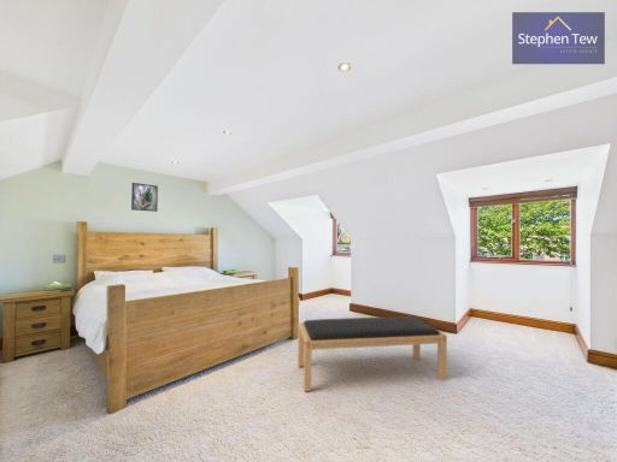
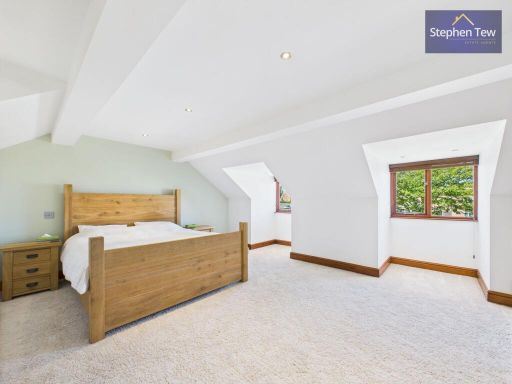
- bench (368, 345)
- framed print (145, 197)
